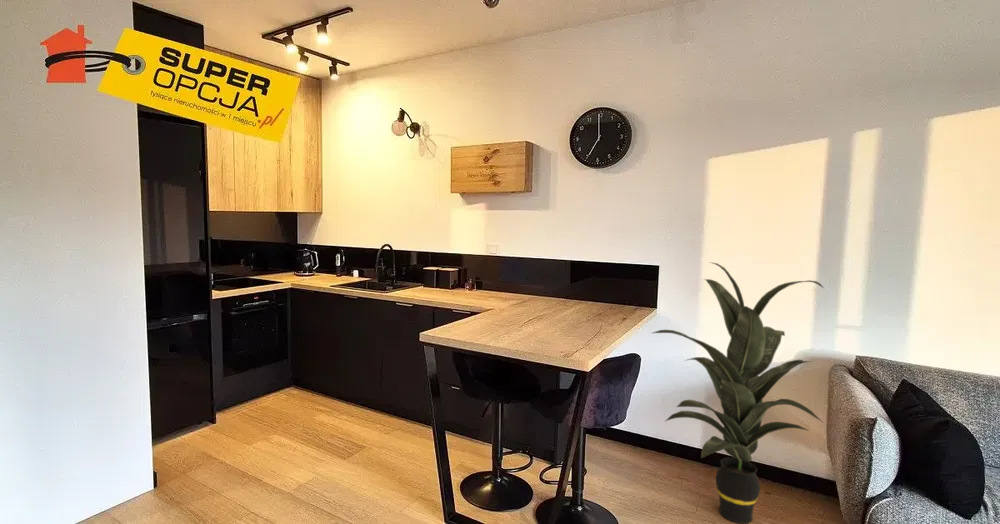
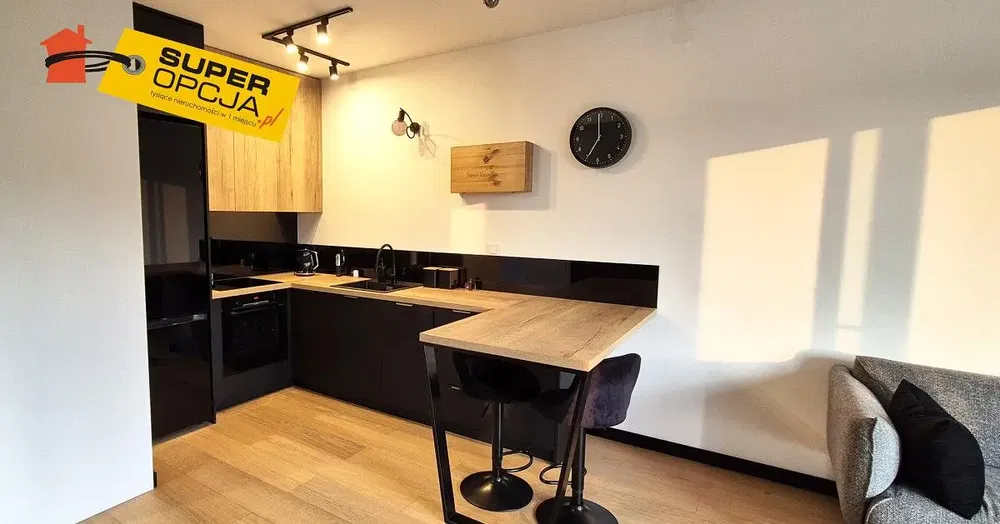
- indoor plant (733, 388)
